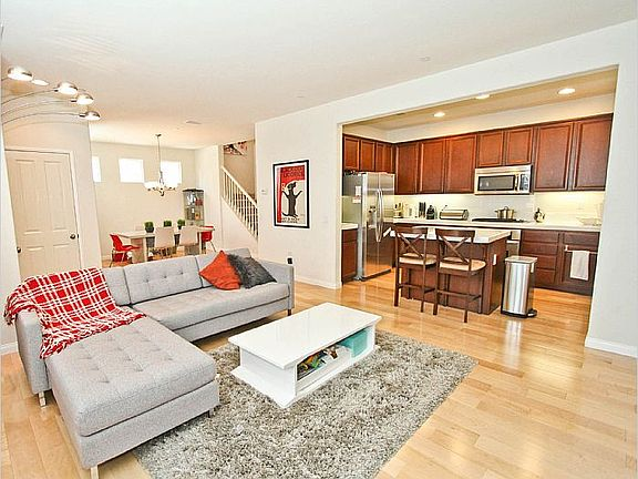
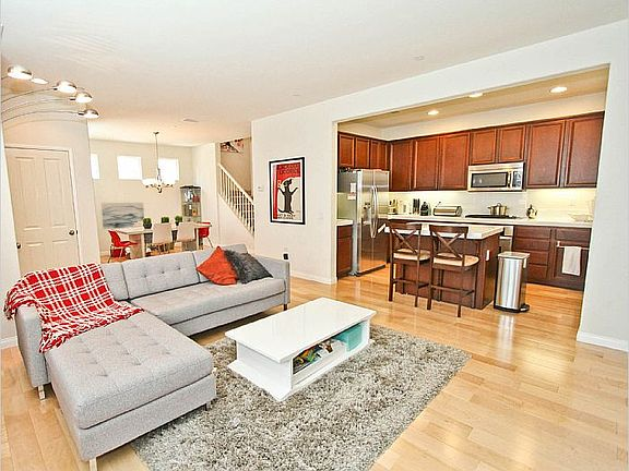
+ wall art (123, 215)
